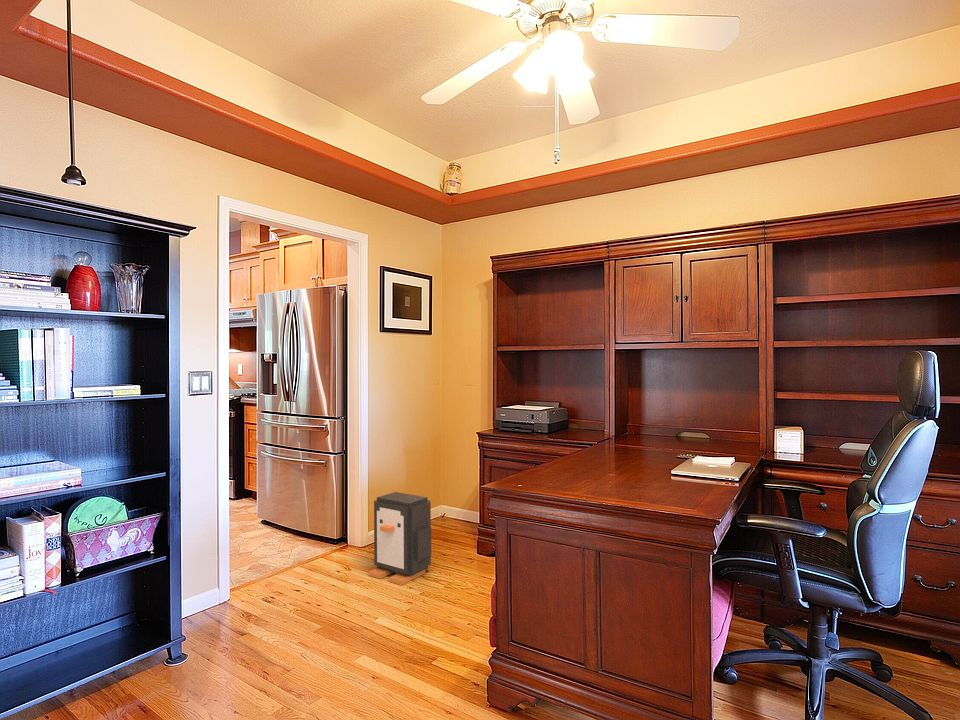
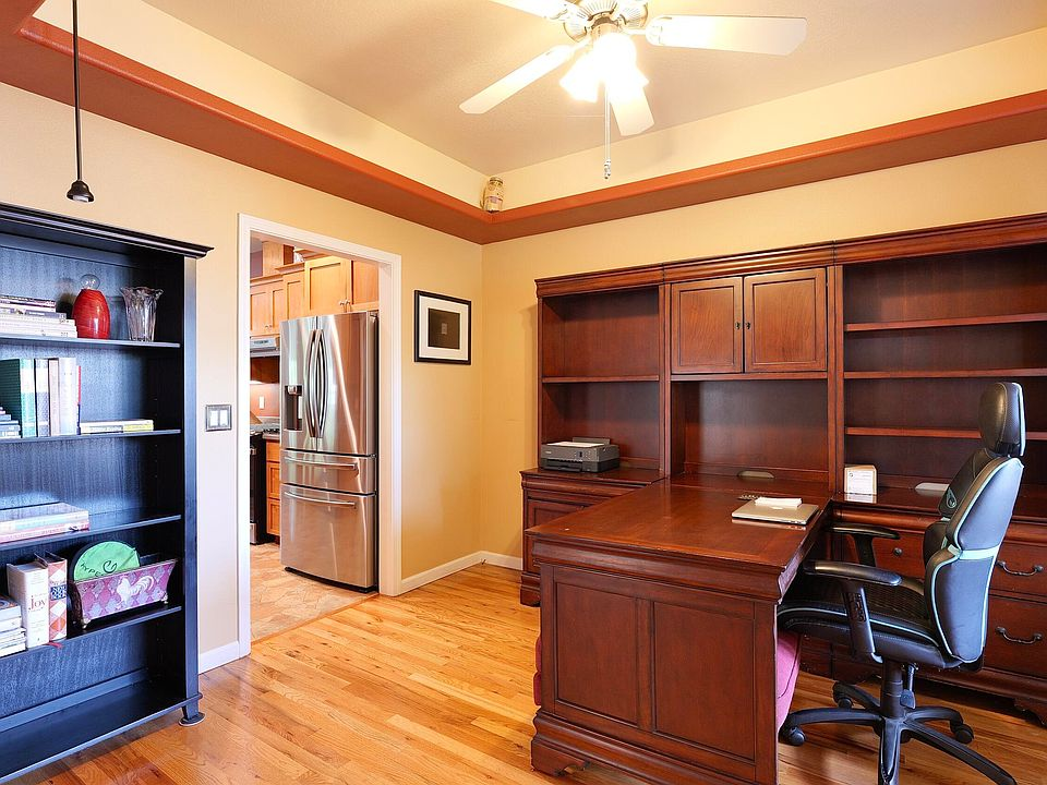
- trash can (399, 535)
